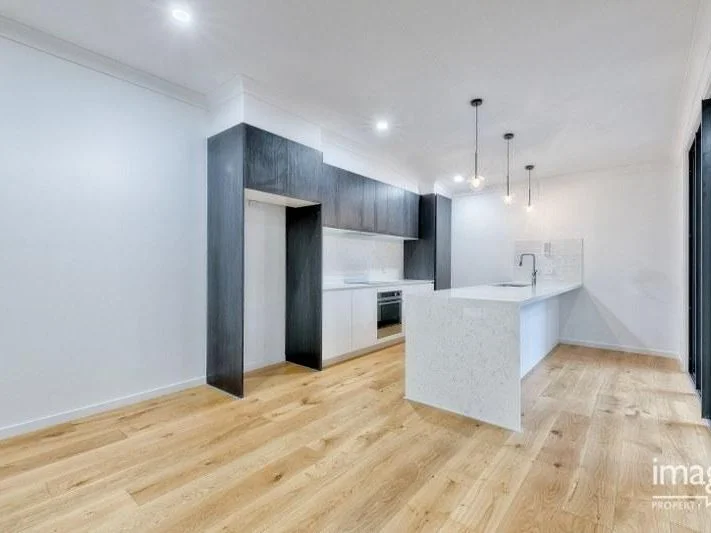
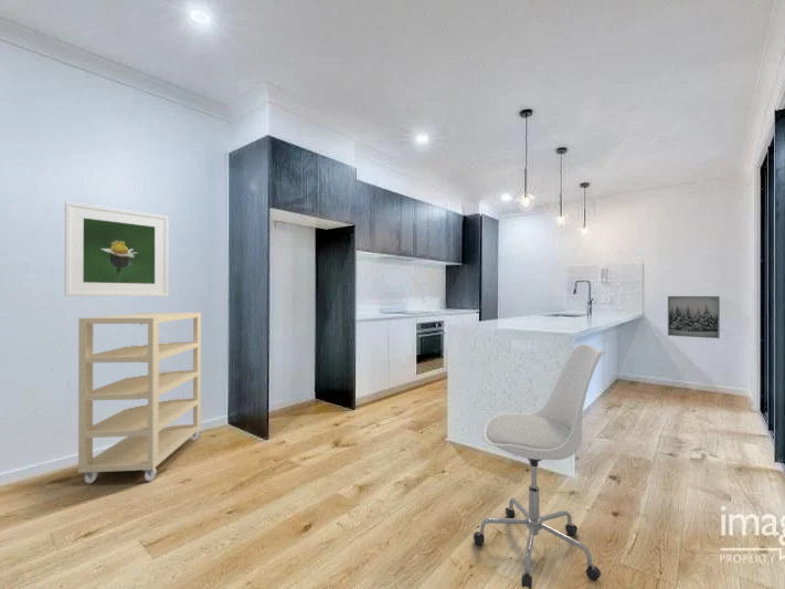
+ chair (534, 448)
+ wall art (692, 316)
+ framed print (120, 252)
+ shelving unit (148, 386)
